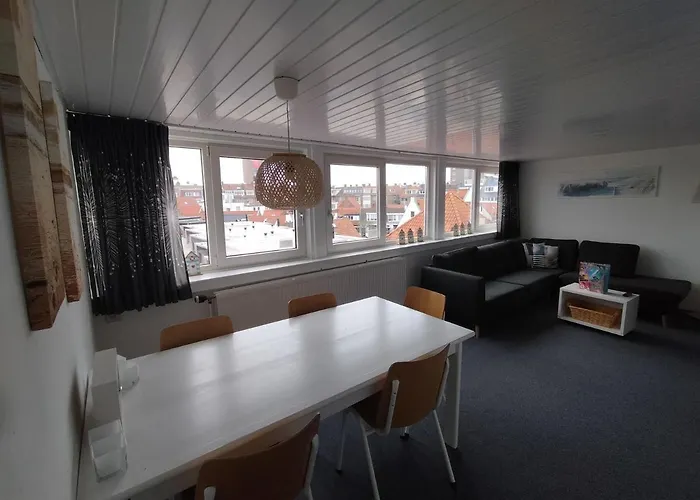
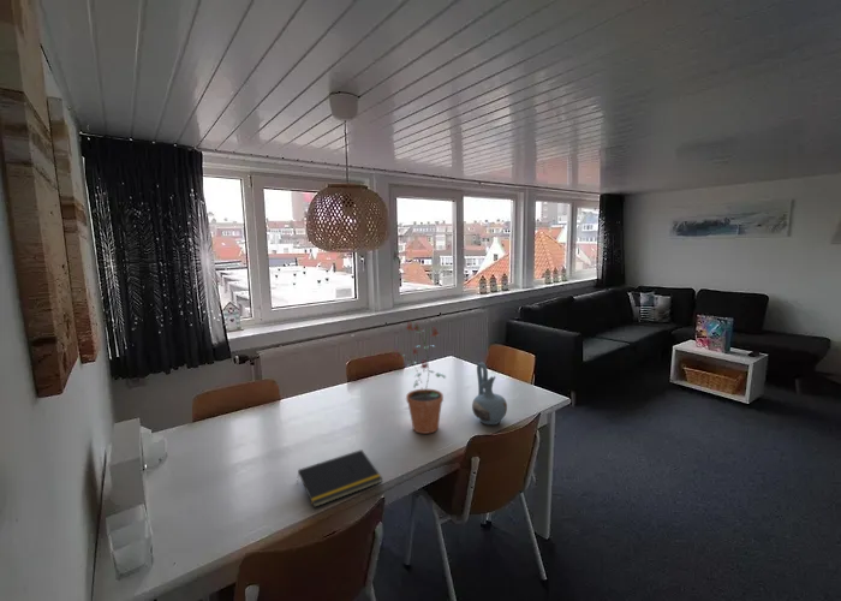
+ potted plant (419, 375)
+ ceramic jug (489, 393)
+ notepad (340, 475)
